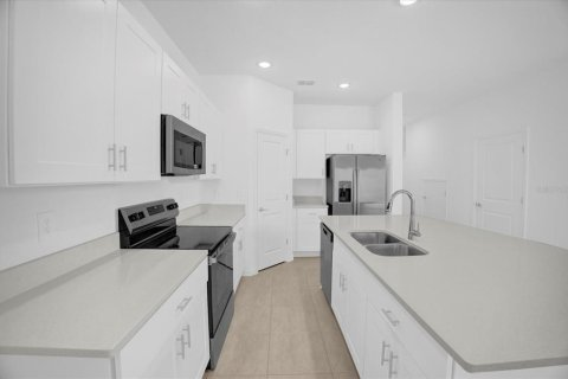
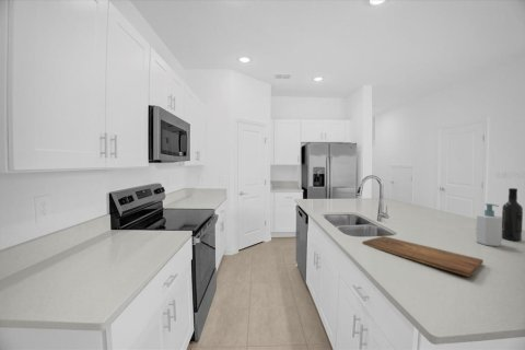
+ soap bottle (489, 223)
+ wine bottle (512, 213)
+ cutting board (416, 252)
